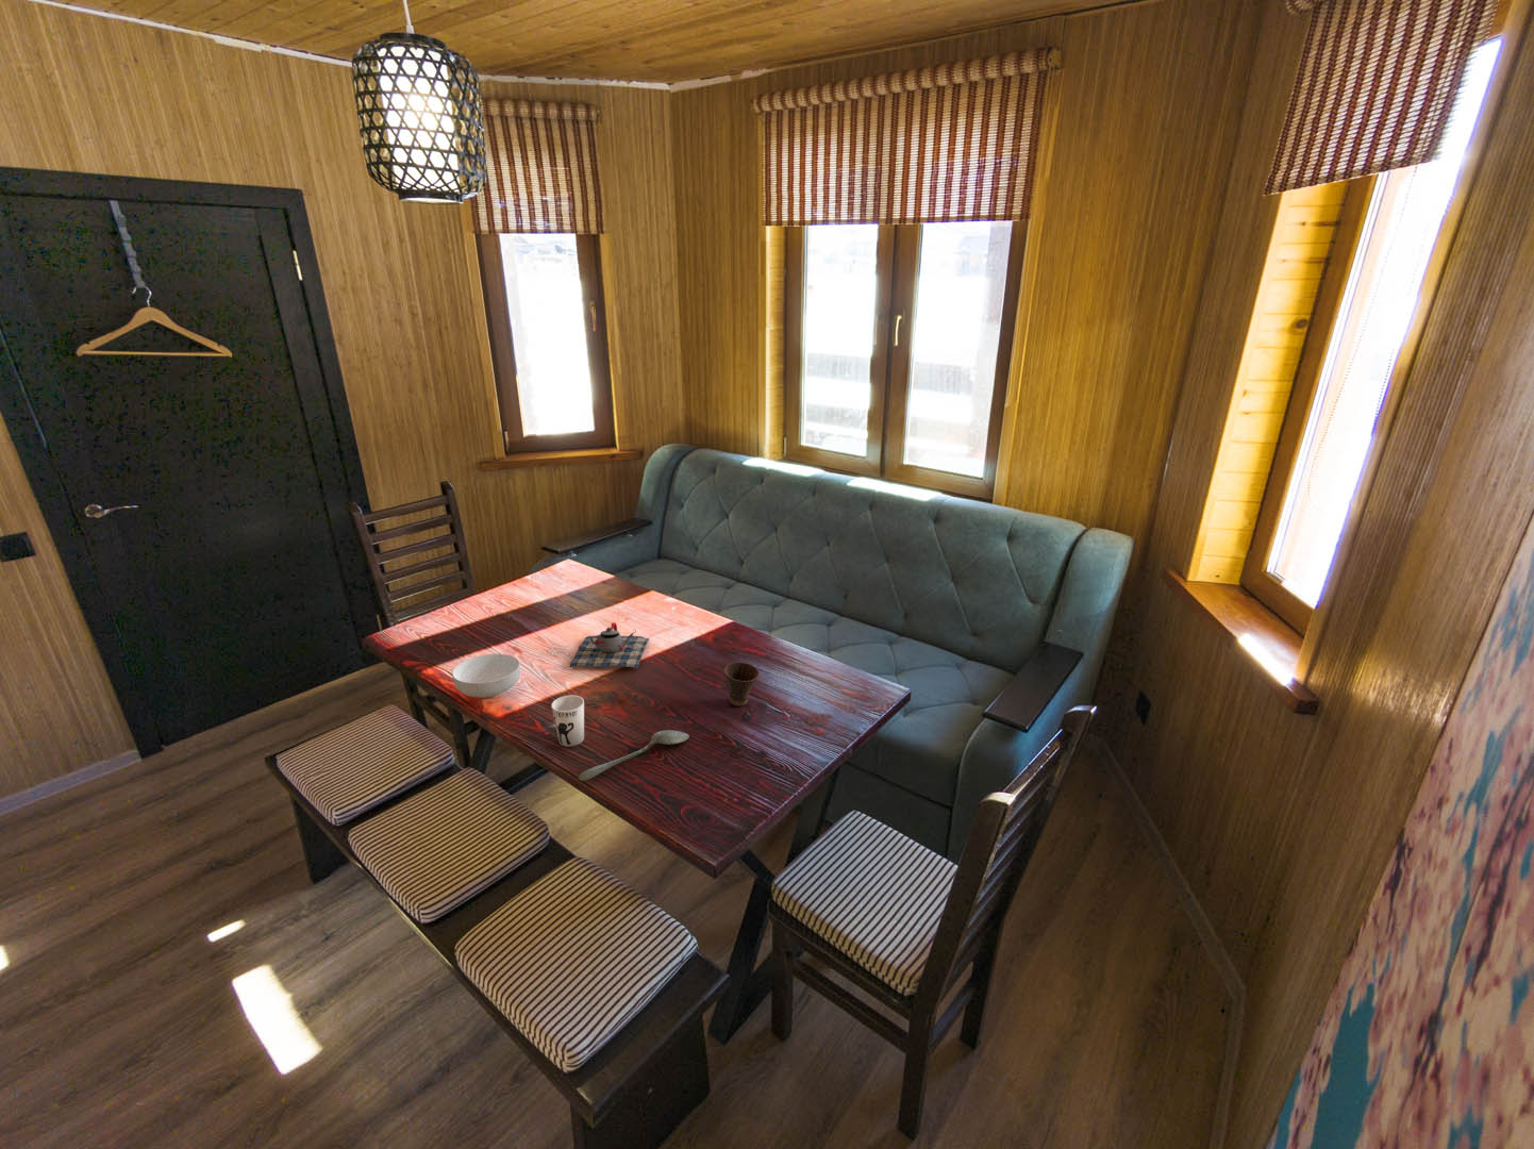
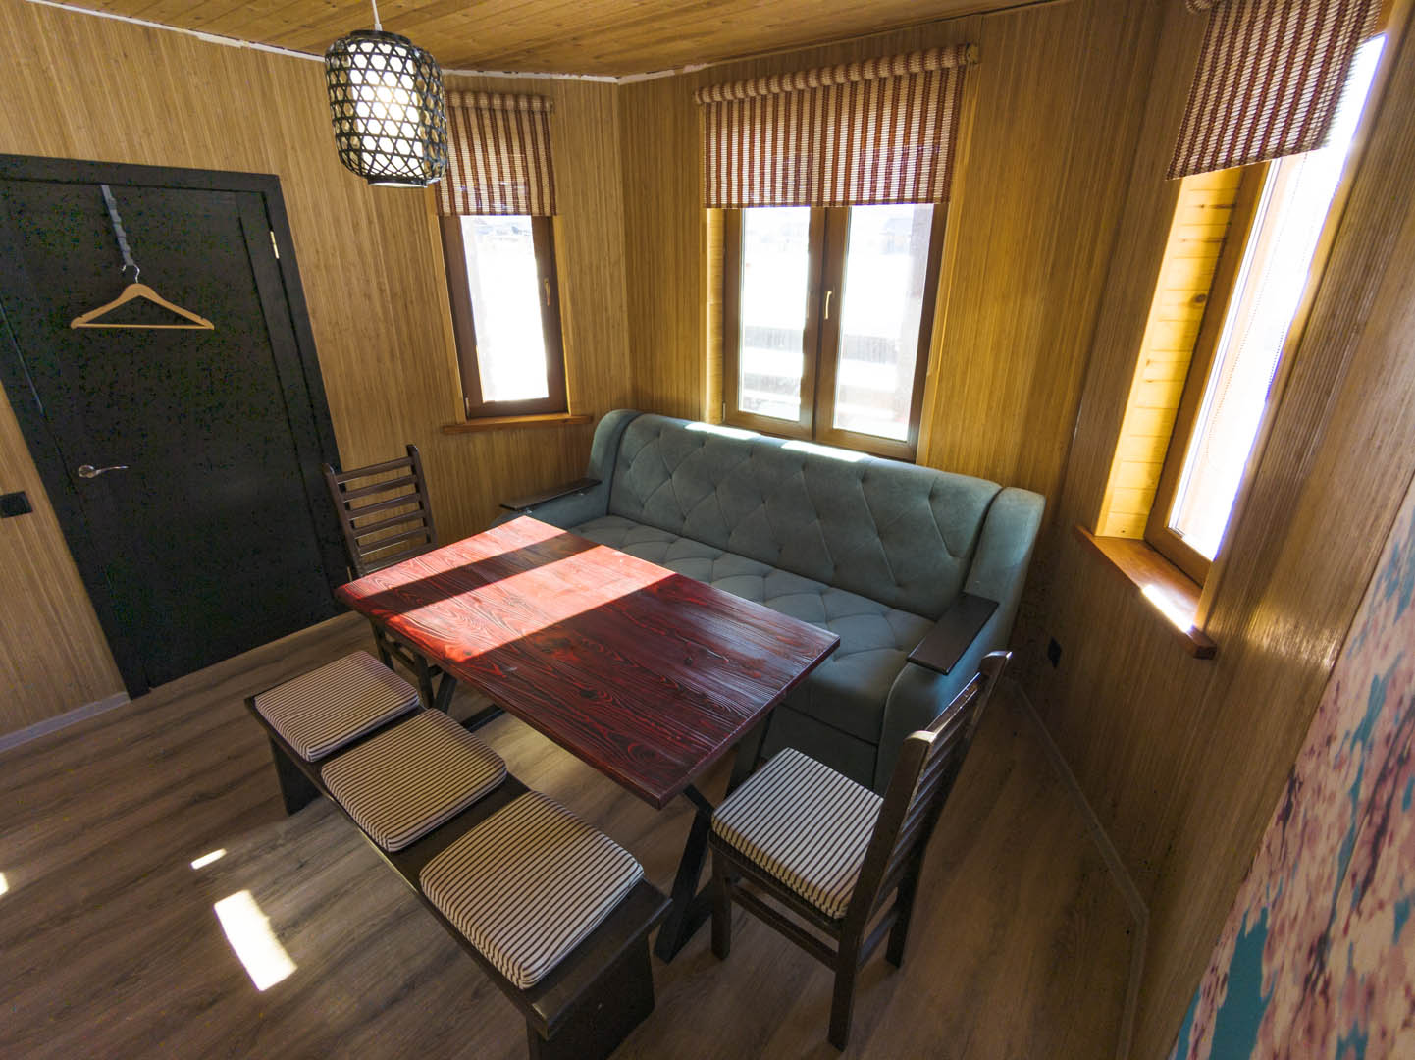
- cup (570, 722)
- cup (741, 687)
- spoon (636, 751)
- cereal bowl (488, 678)
- teapot (609, 641)
